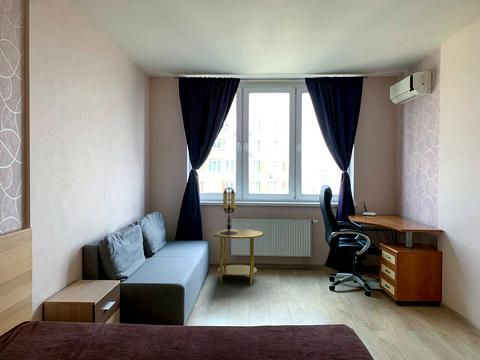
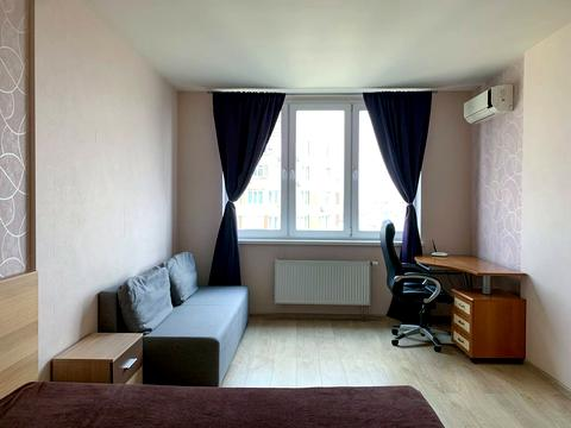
- side table (237, 265)
- table lamp (228, 209)
